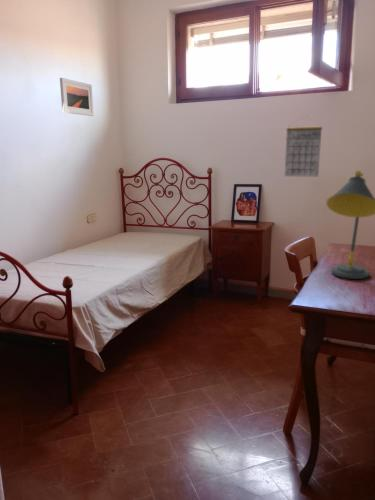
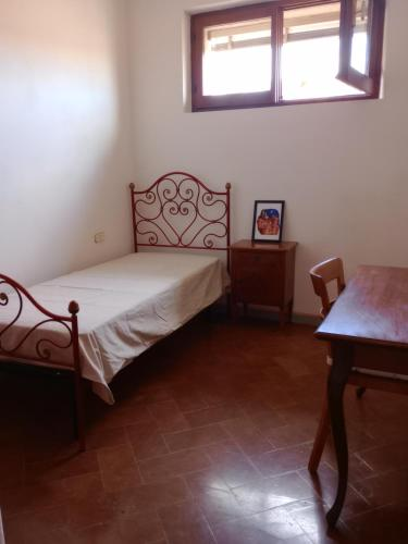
- calendar (303, 146)
- desk lamp (354, 225)
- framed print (77, 98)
